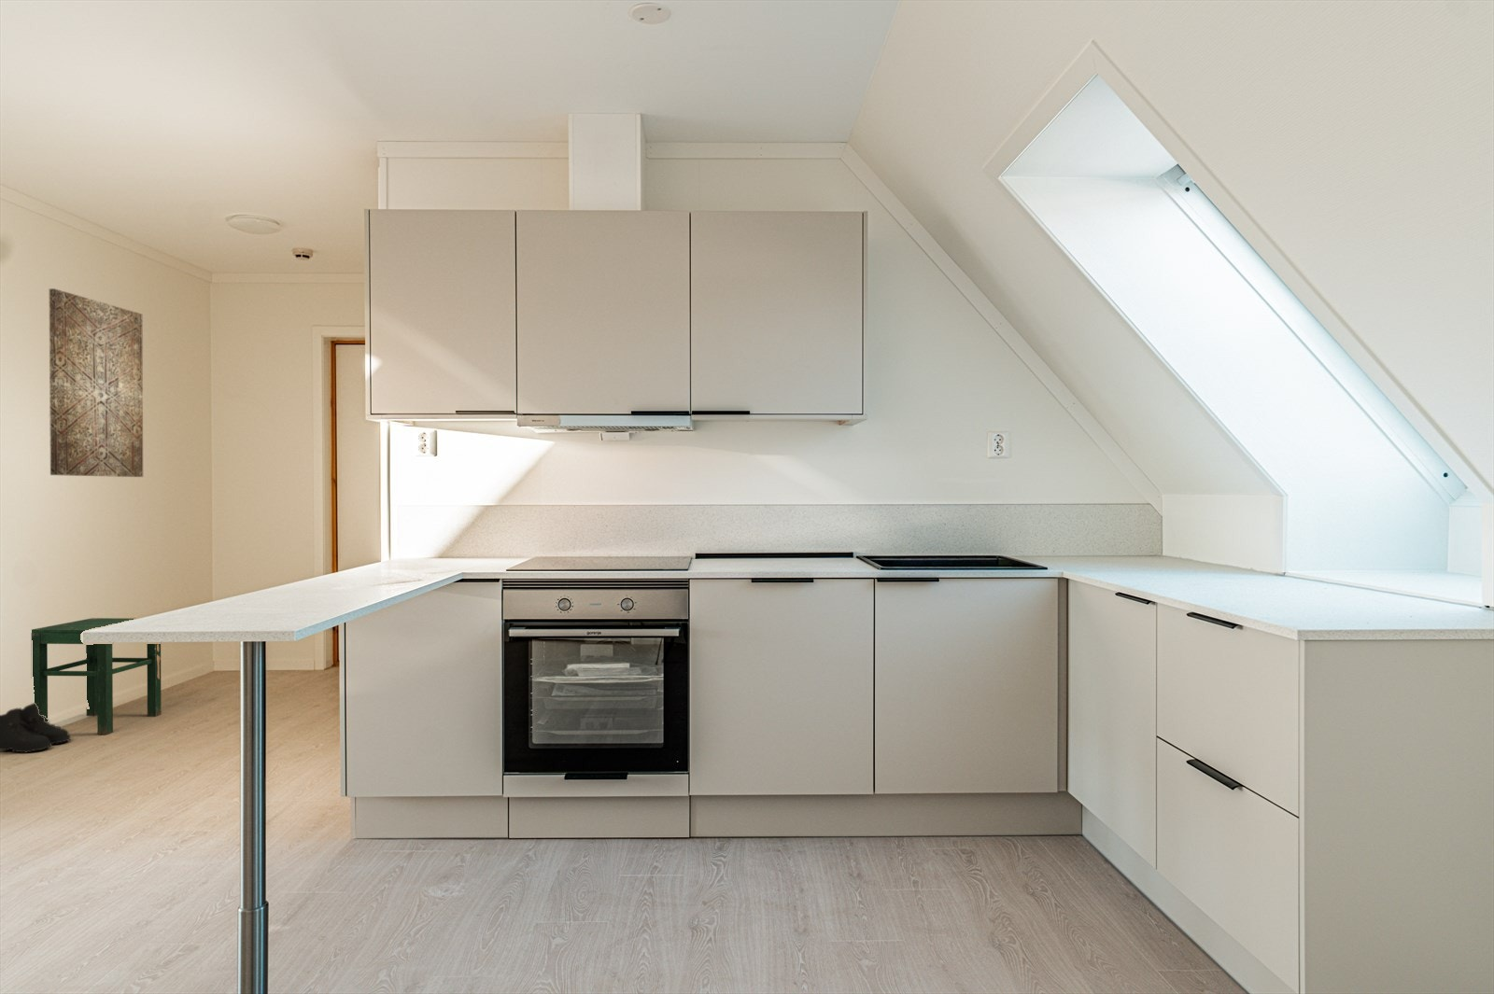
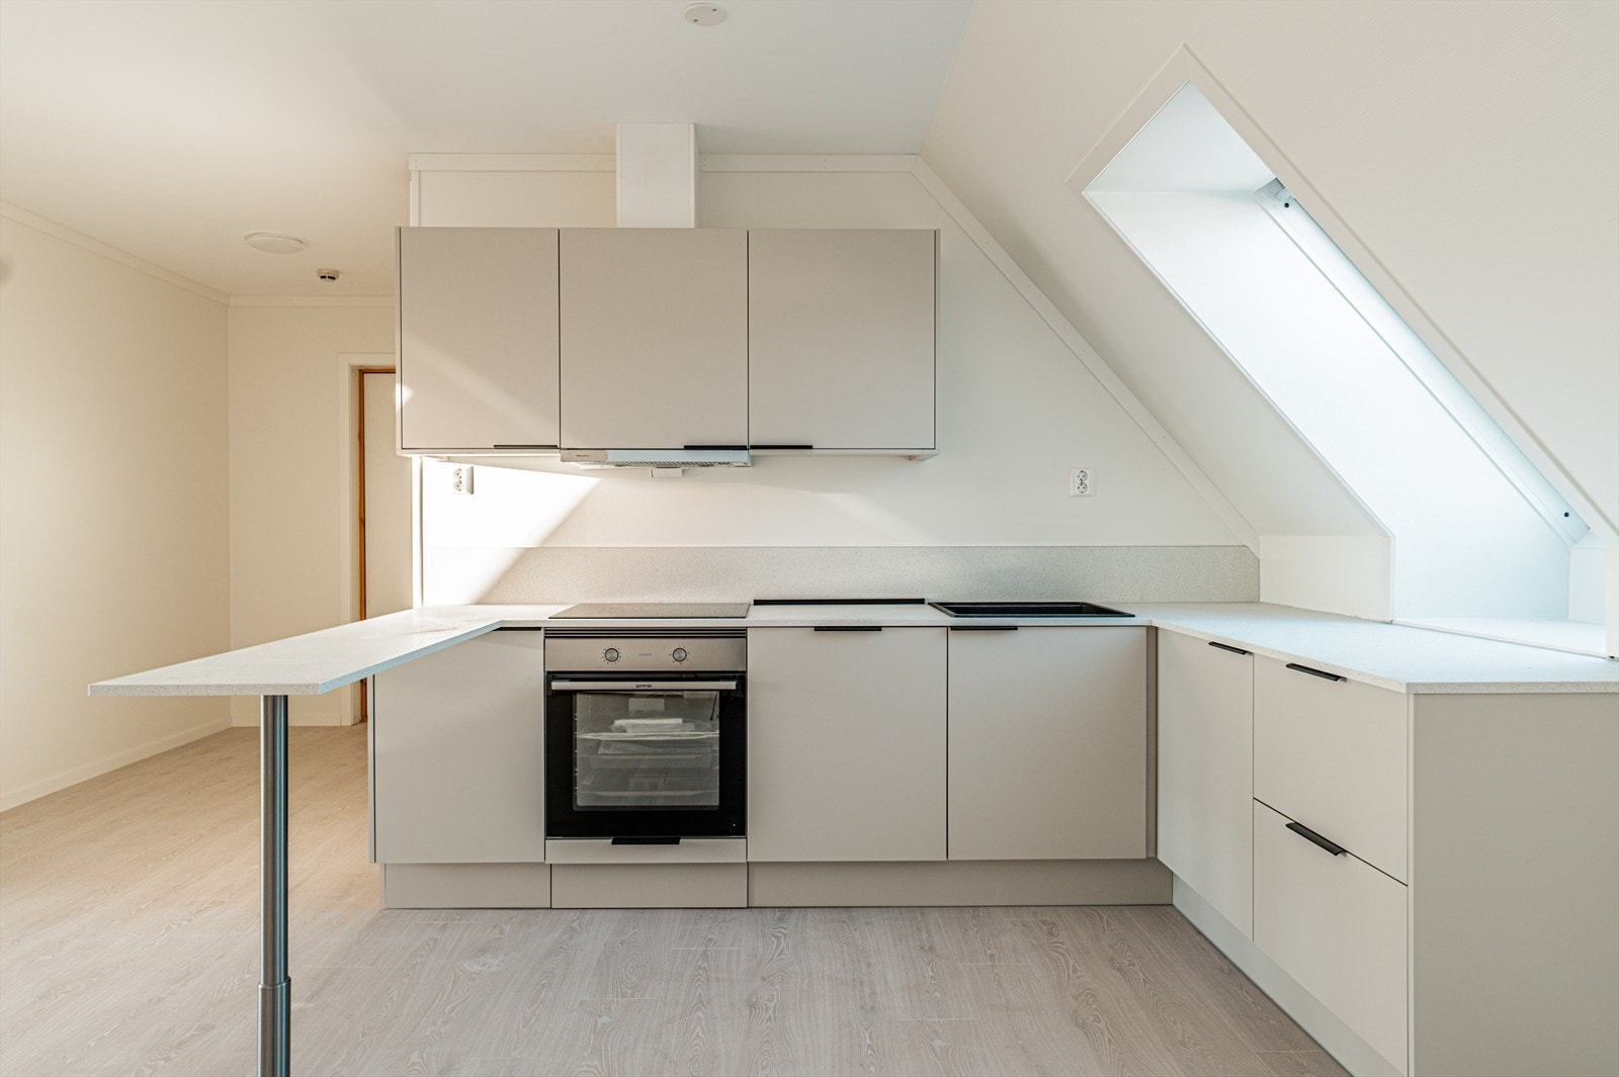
- stool (98, 673)
- boots (32, 726)
- wall art (99, 389)
